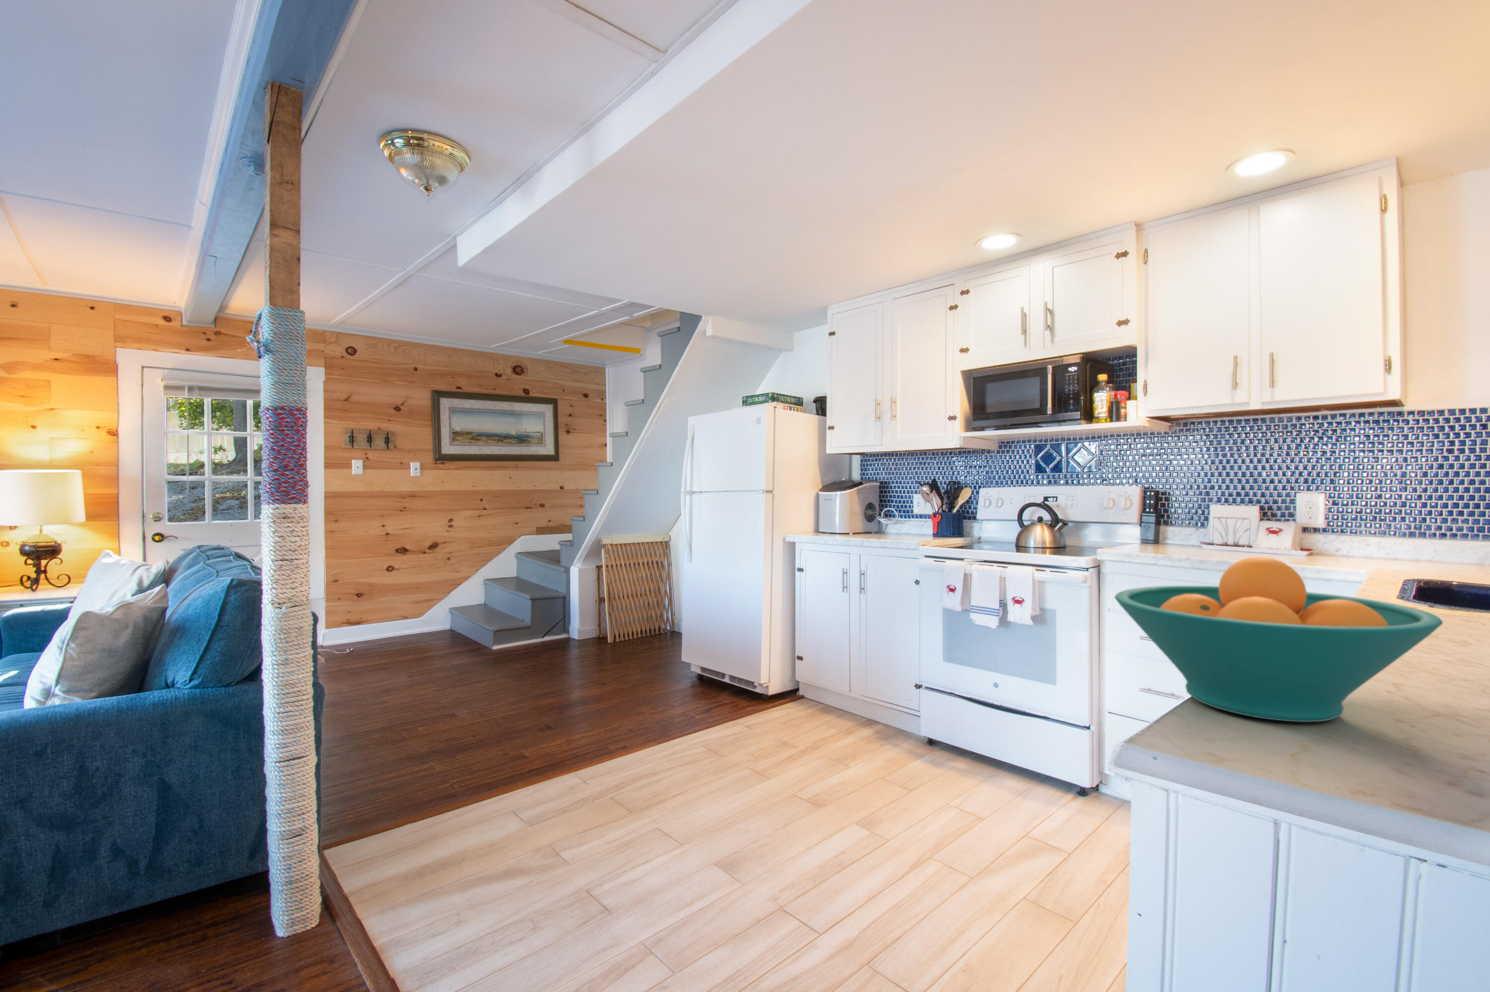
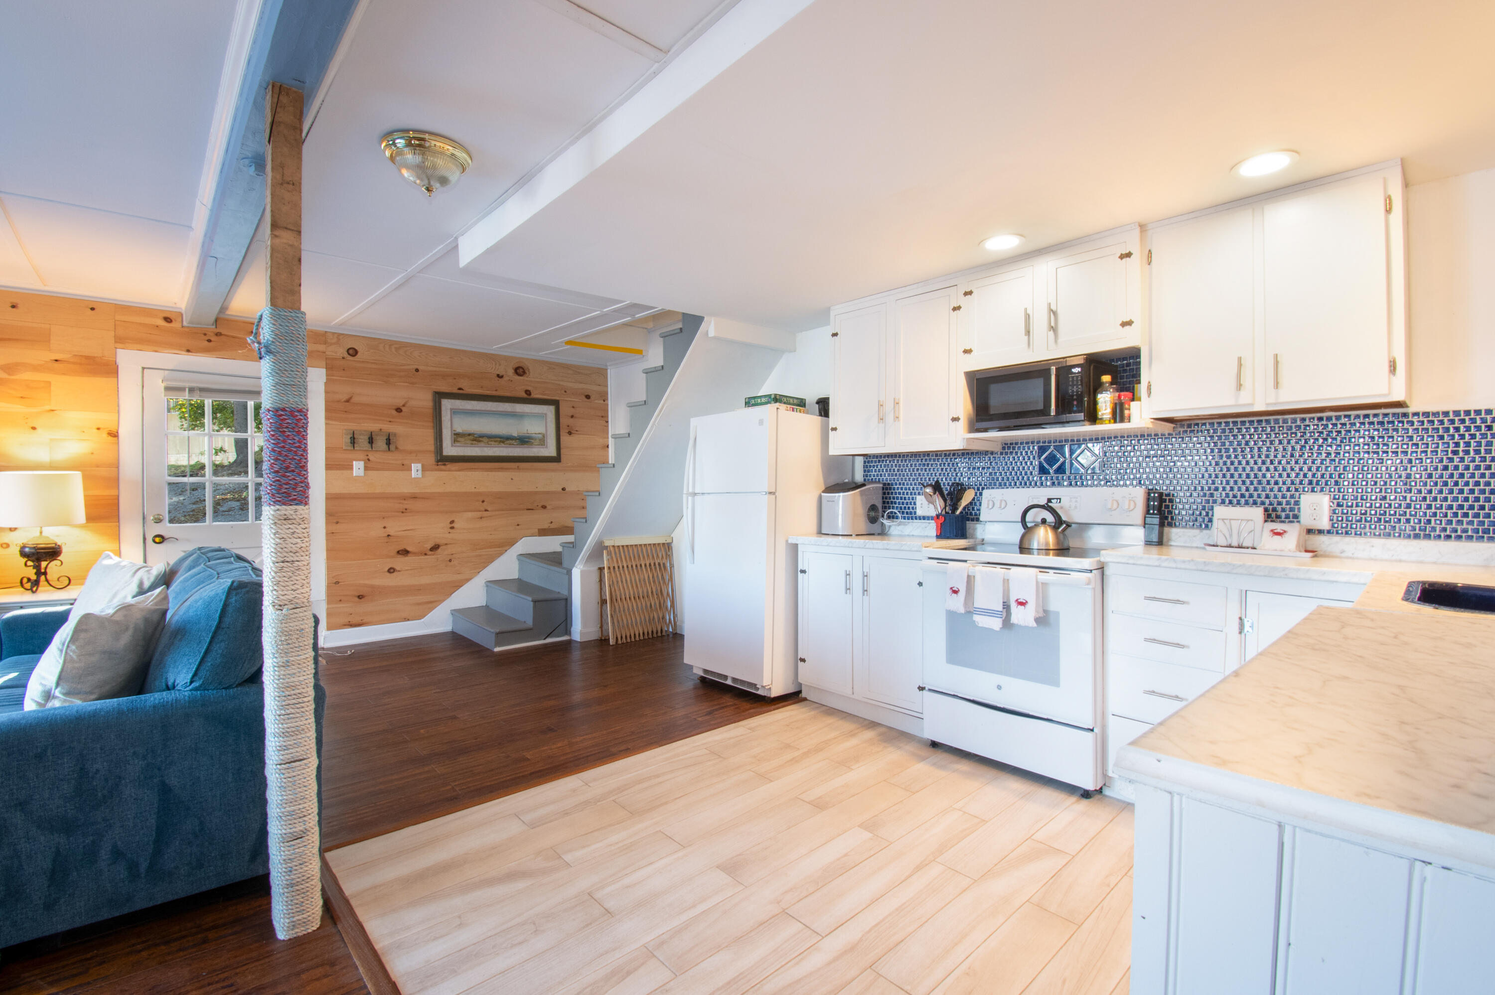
- fruit bowl (1260, 630)
